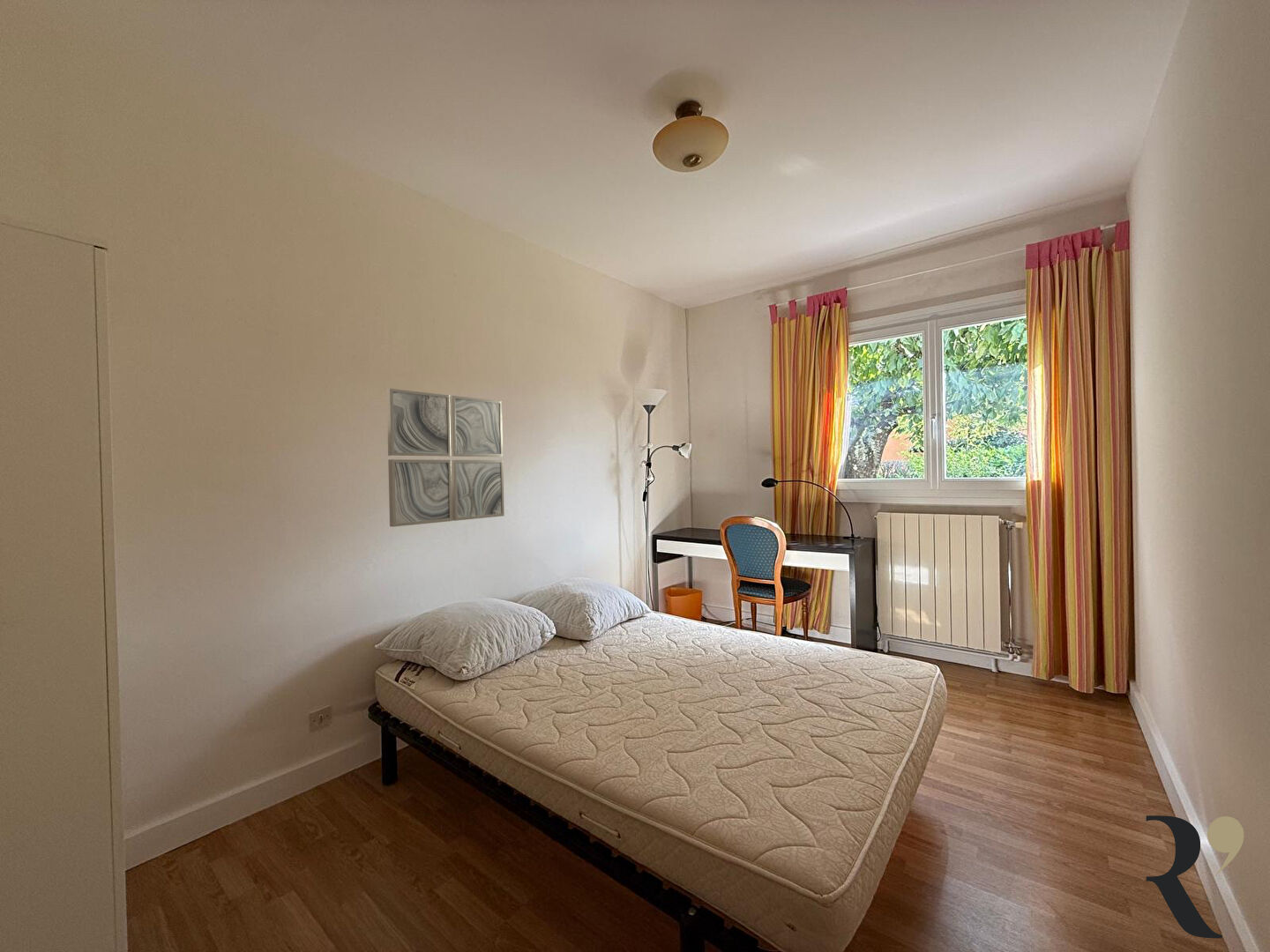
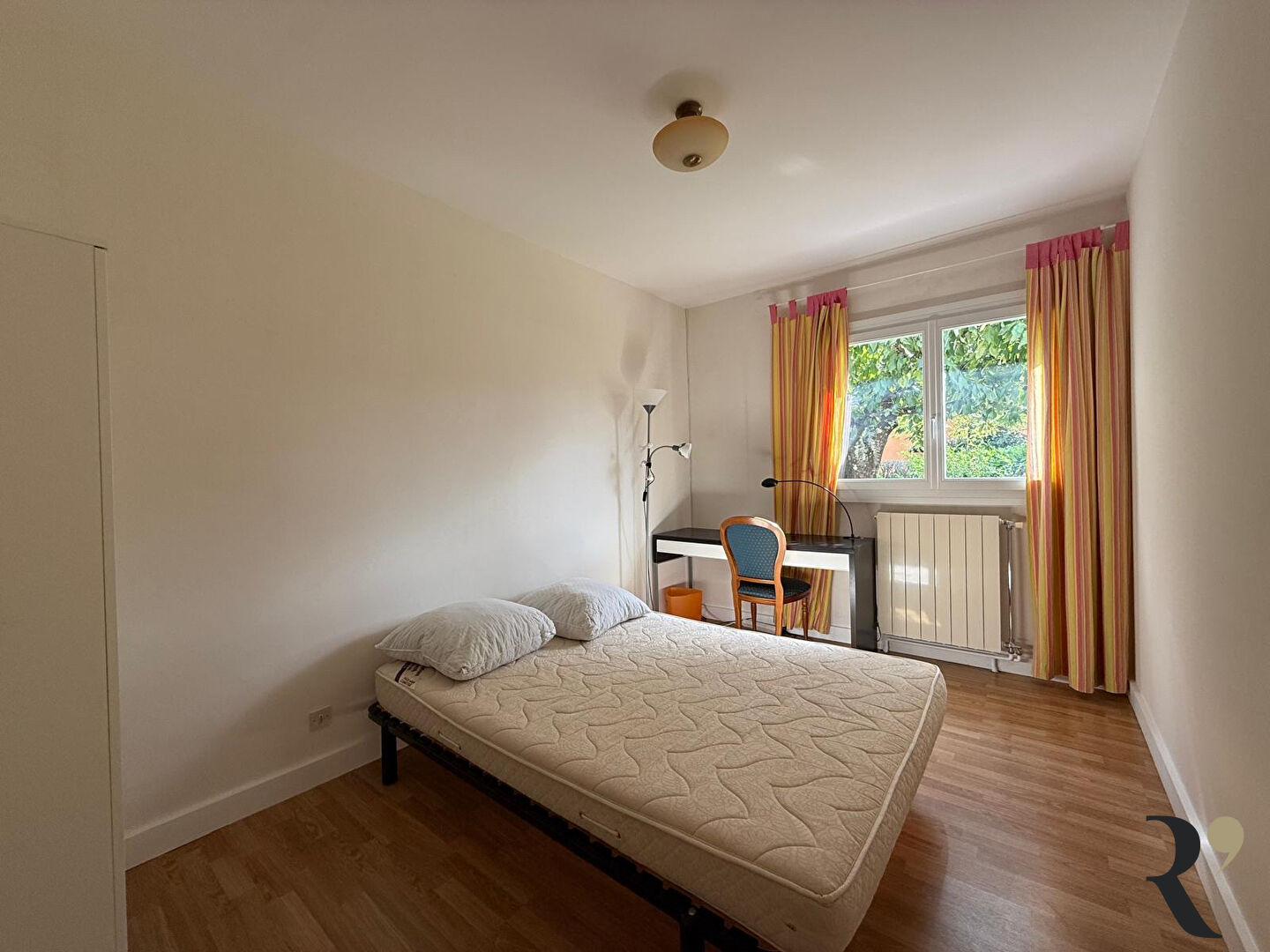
- wall art (451, 456)
